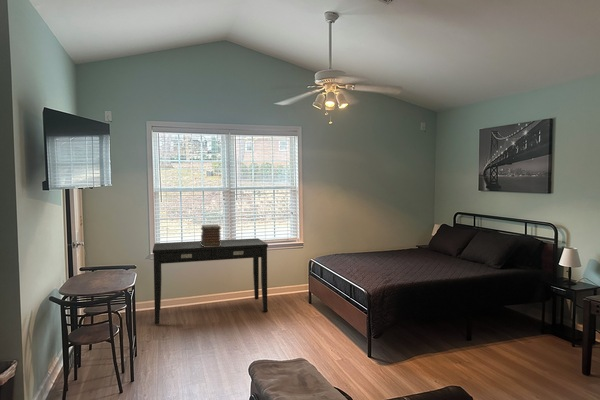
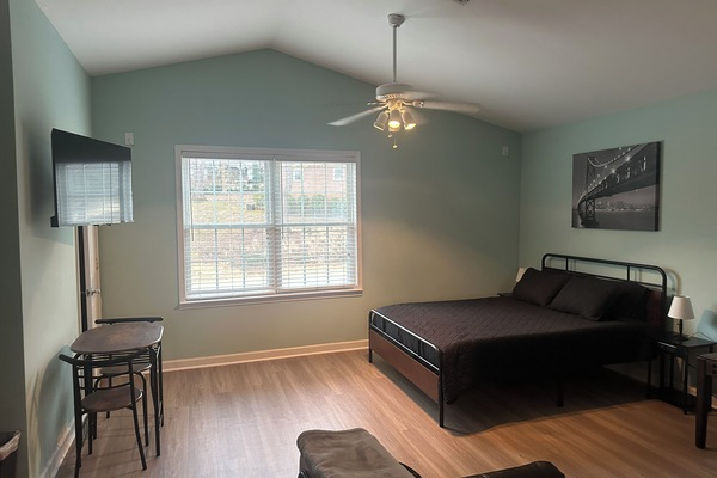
- desk (210, 260)
- book stack (211, 235)
